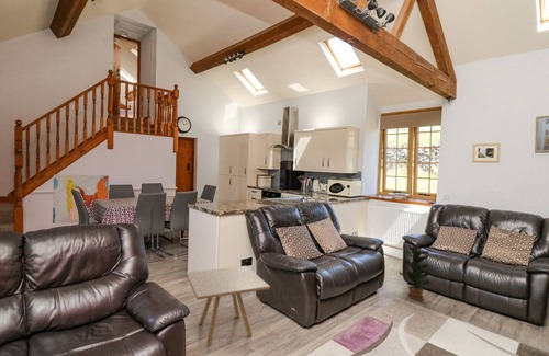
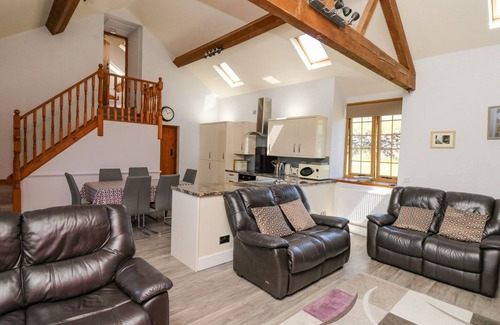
- potted plant (417, 271)
- wall art (82, 197)
- side table (219, 301)
